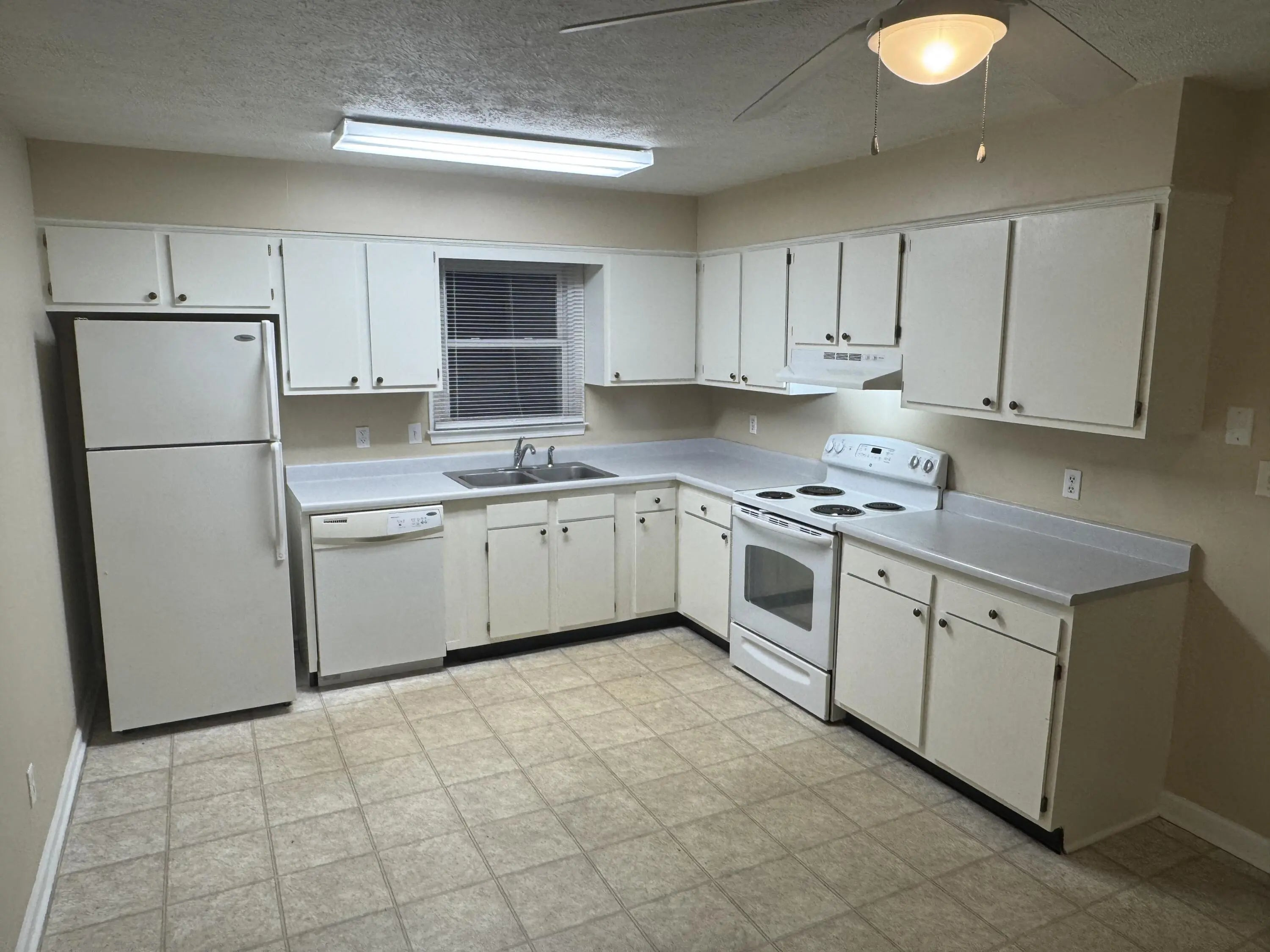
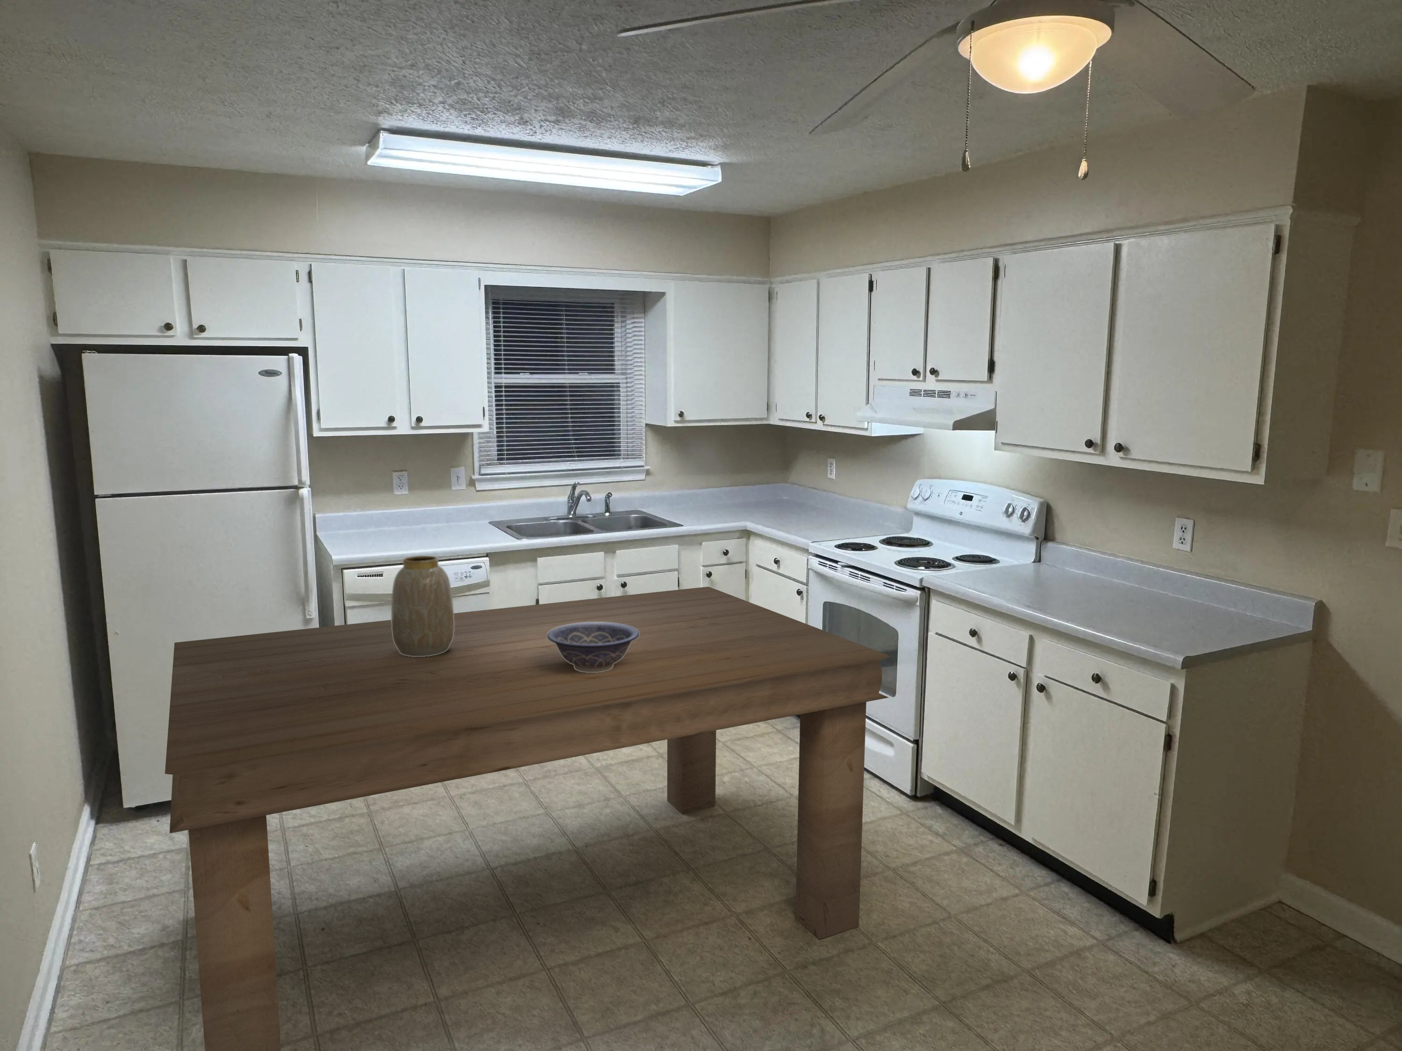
+ dining table (524, 766)
+ decorative bowl (594, 649)
+ vase (422, 604)
